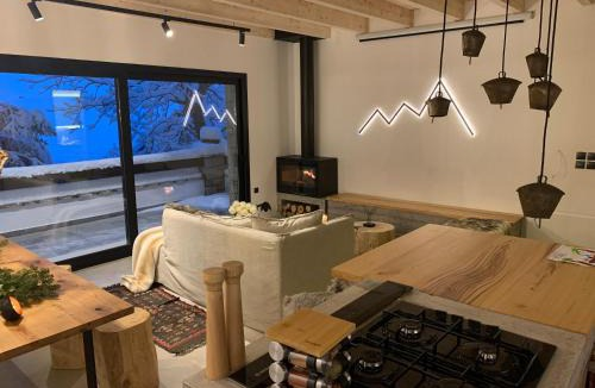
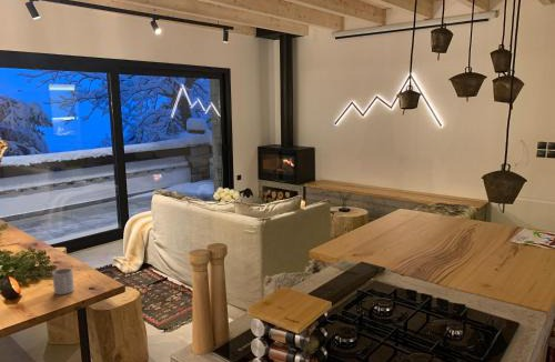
+ mug (62, 282)
